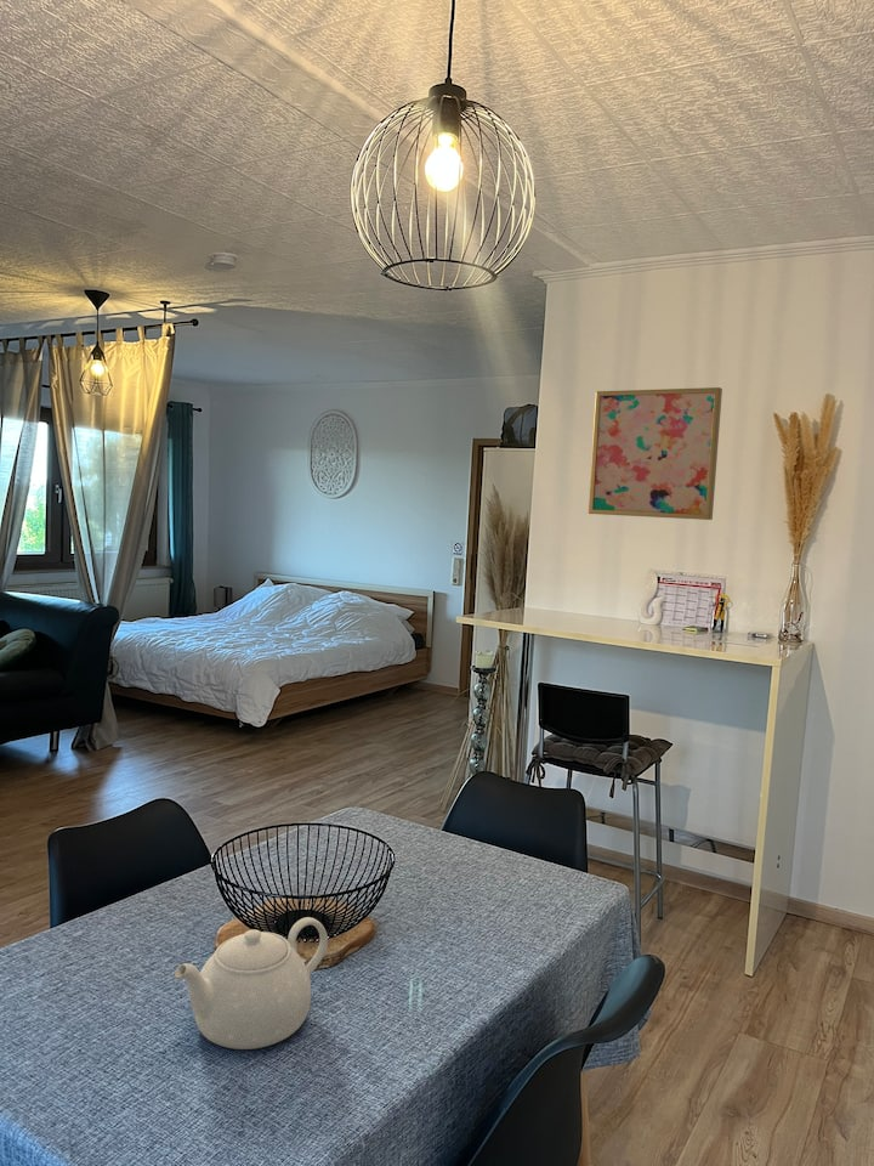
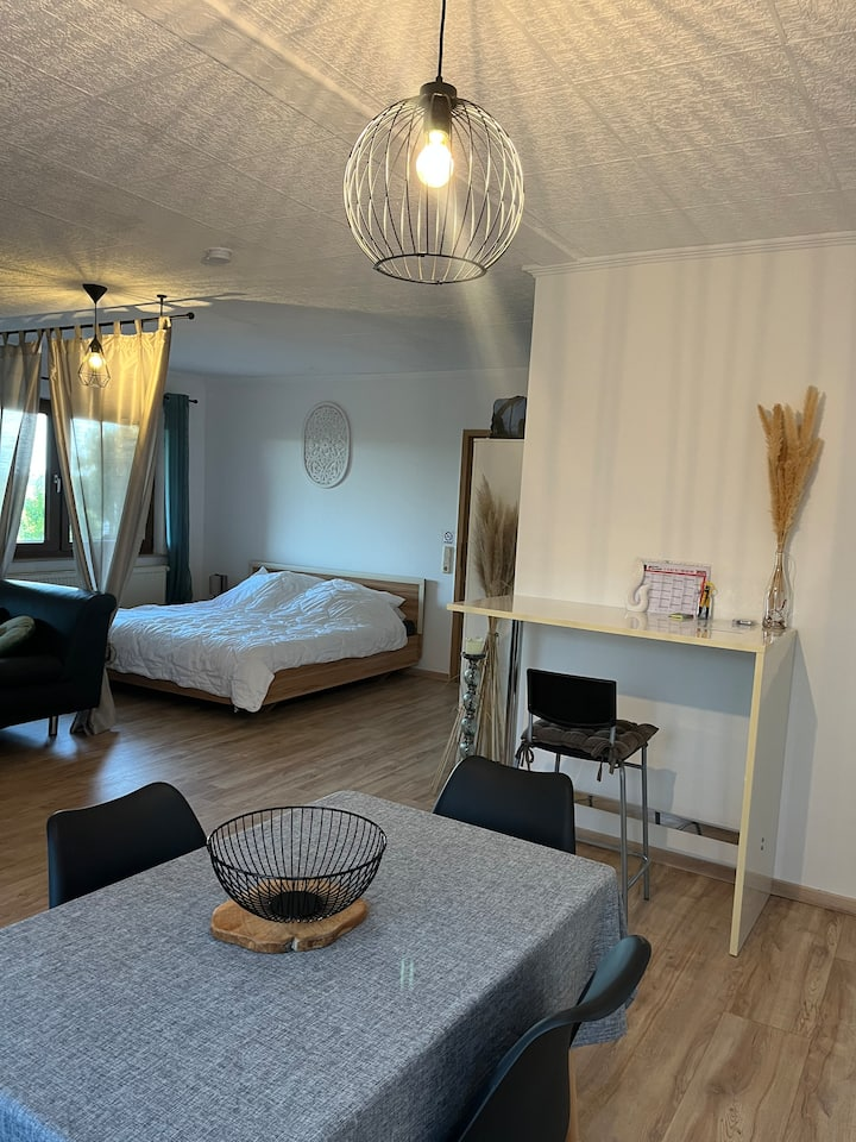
- wall art (652, 453)
- teapot (255, 974)
